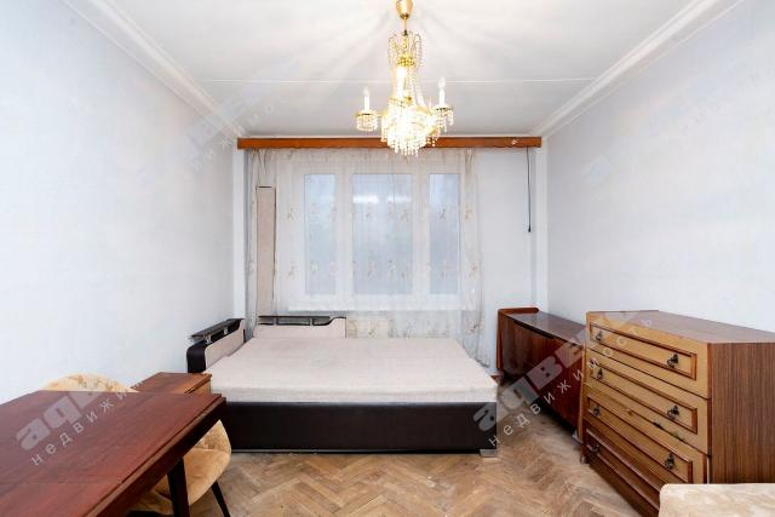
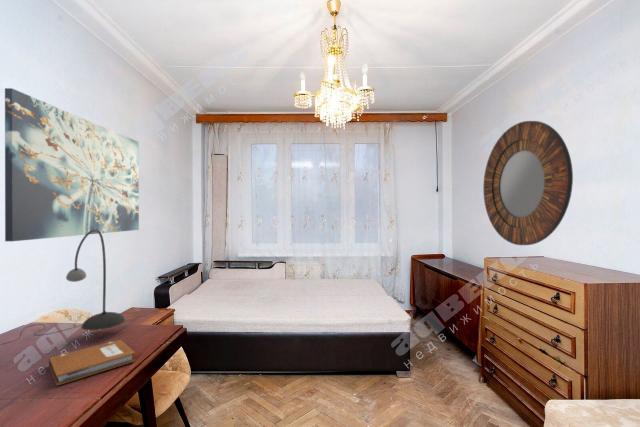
+ desk lamp (66, 278)
+ home mirror (519, 184)
+ notebook (94, 358)
+ wall art (89, 178)
